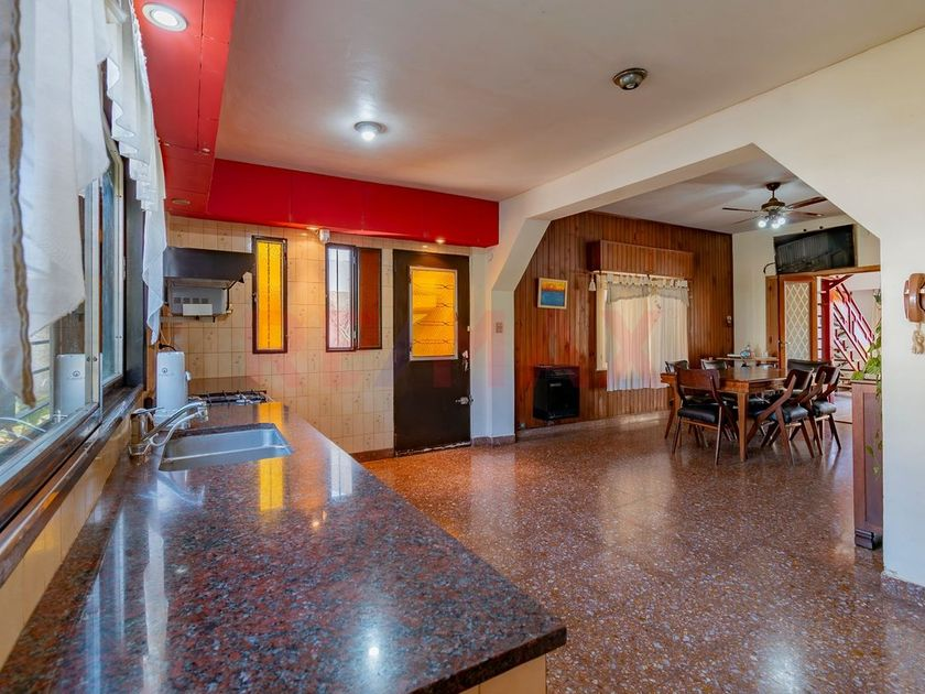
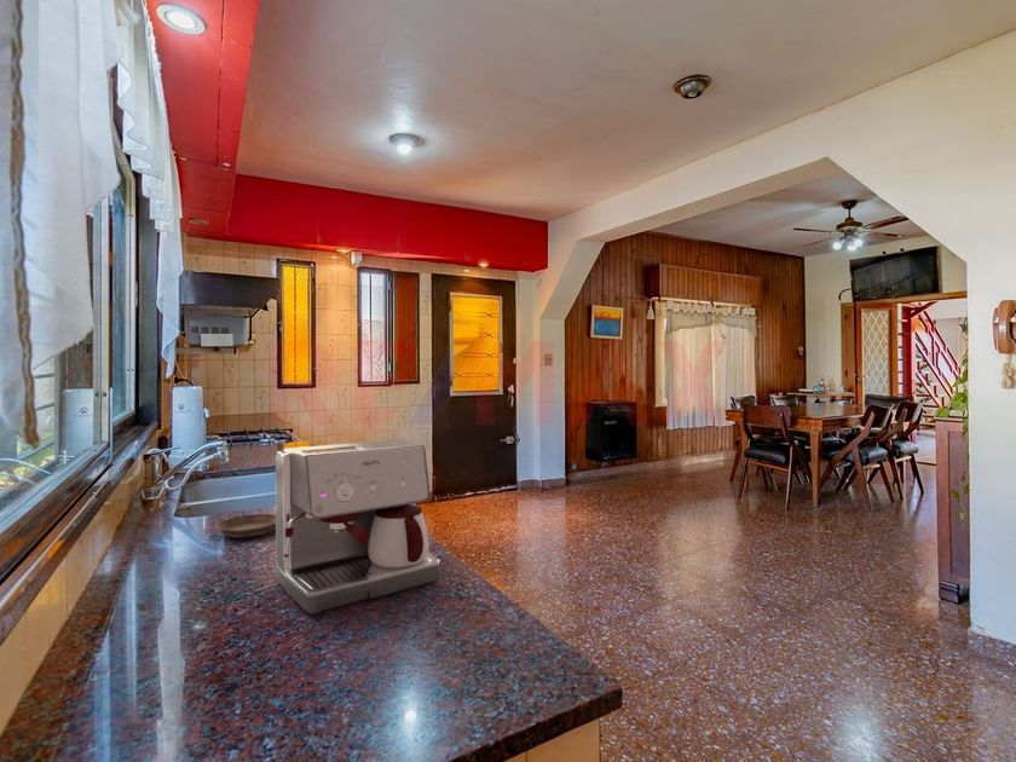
+ saucer (249, 526)
+ coffee maker (359, 513)
